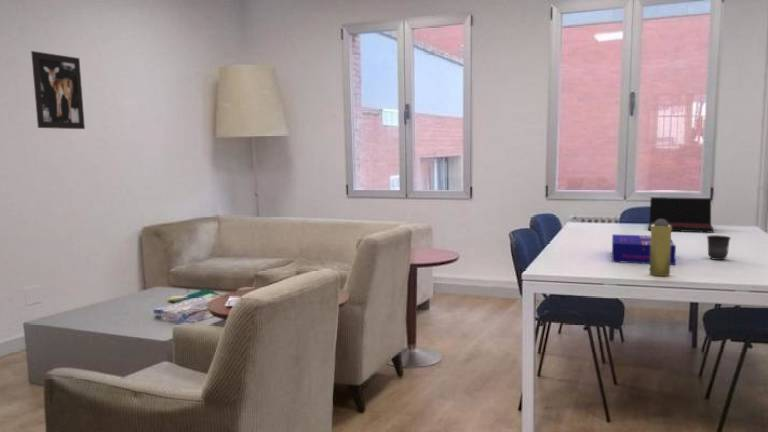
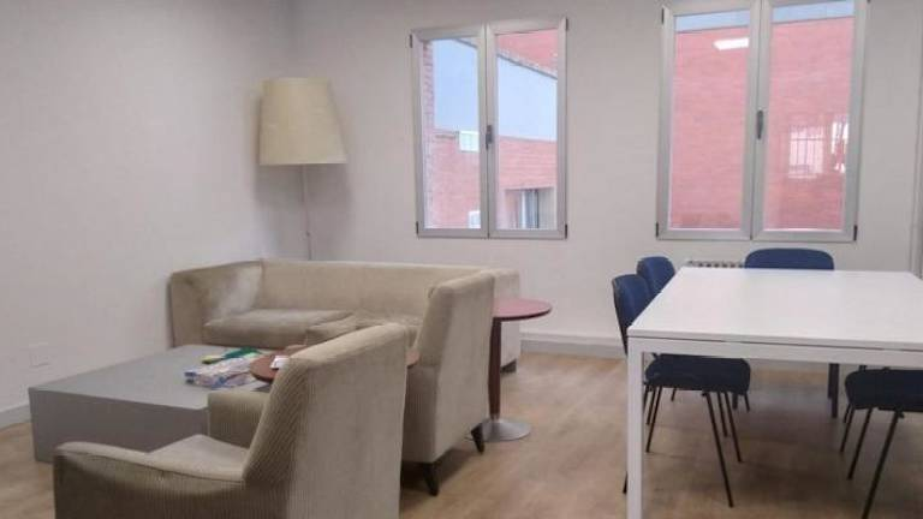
- mug (719, 247)
- board game (641, 248)
- wall art (59, 91)
- laptop (680, 213)
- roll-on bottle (660, 246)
